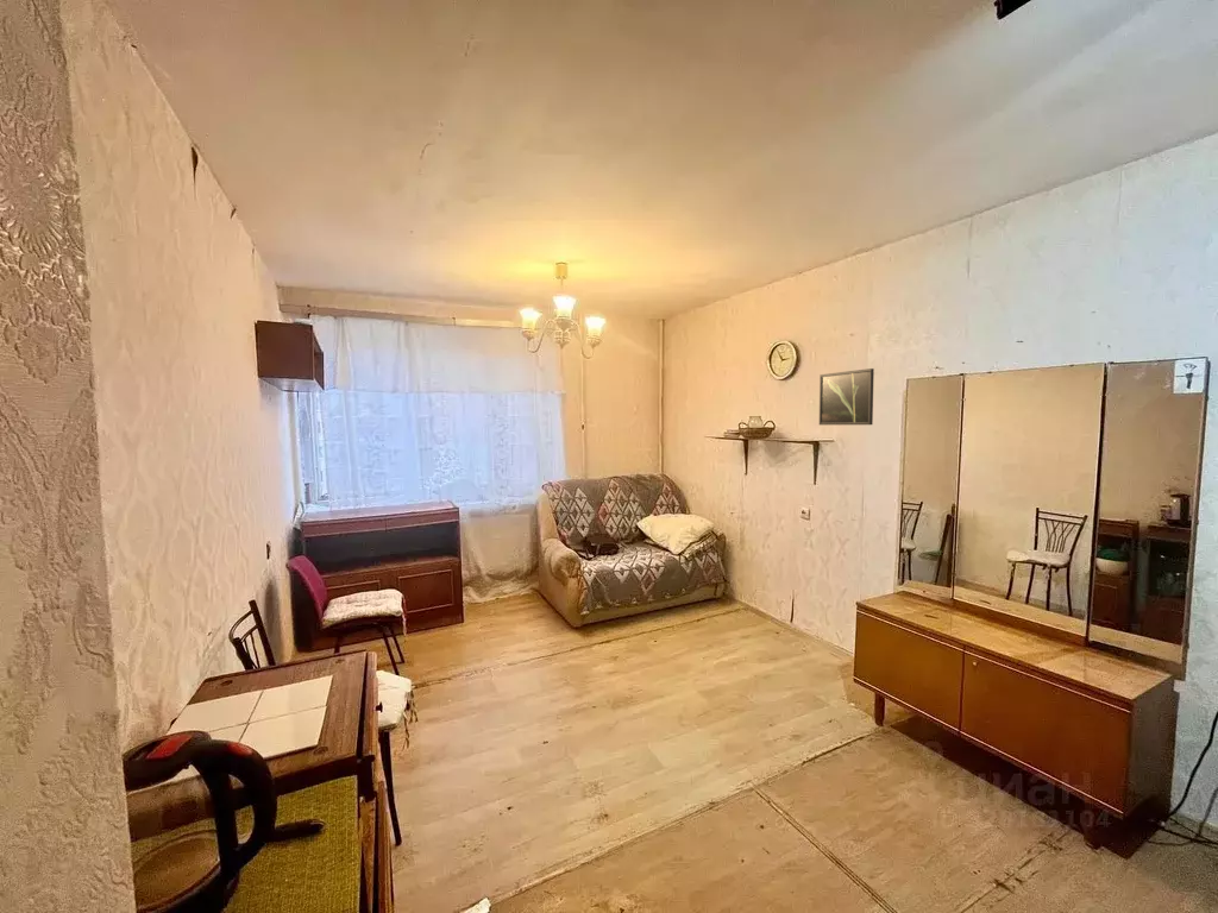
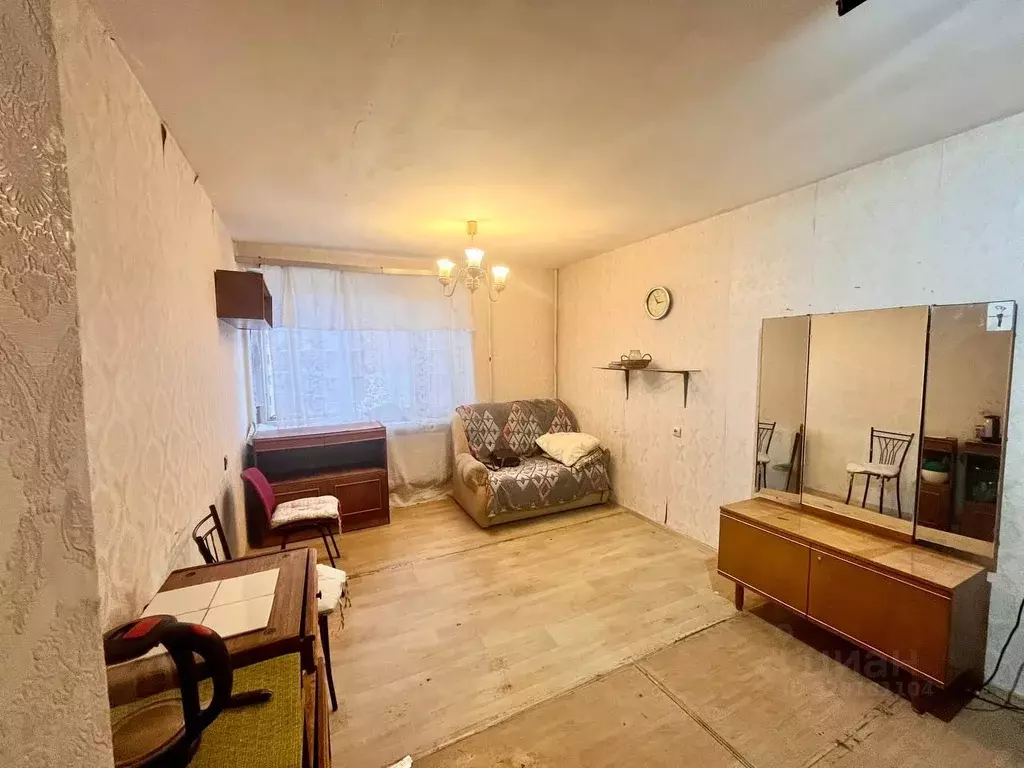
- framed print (845, 398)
